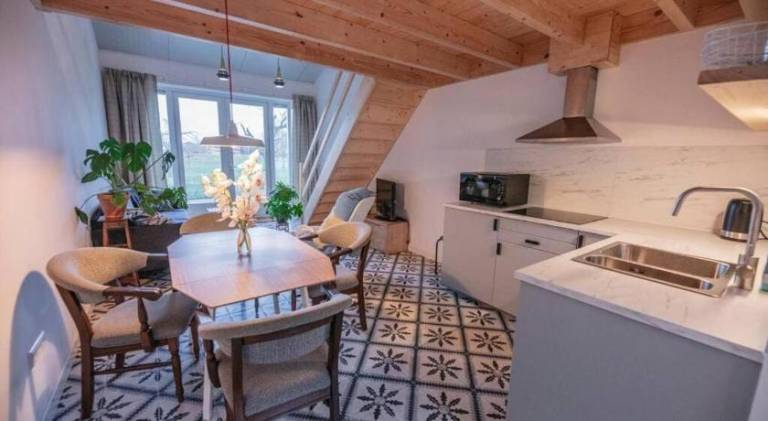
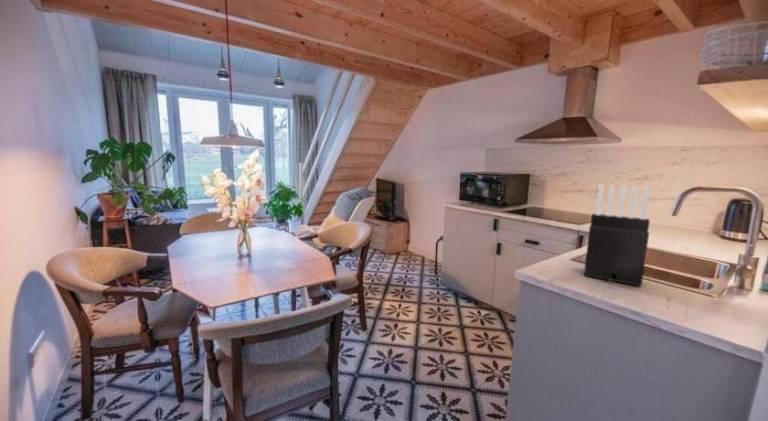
+ knife block (617, 233)
